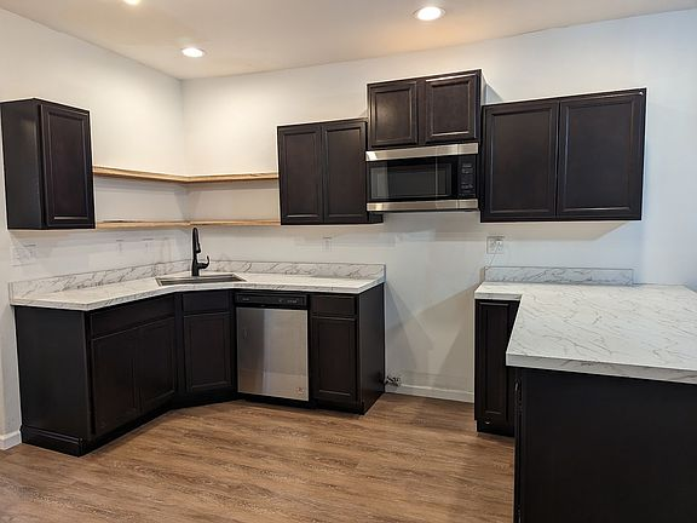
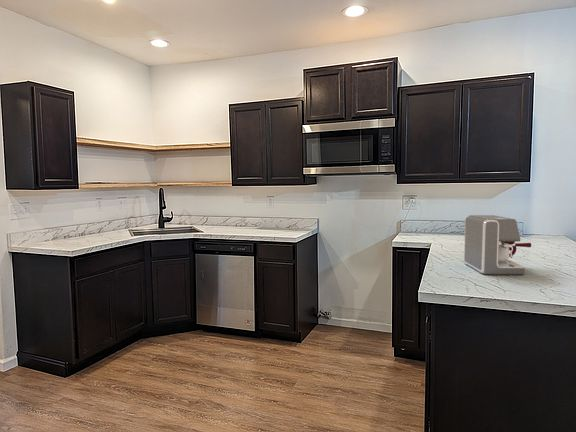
+ coffee maker (492, 243)
